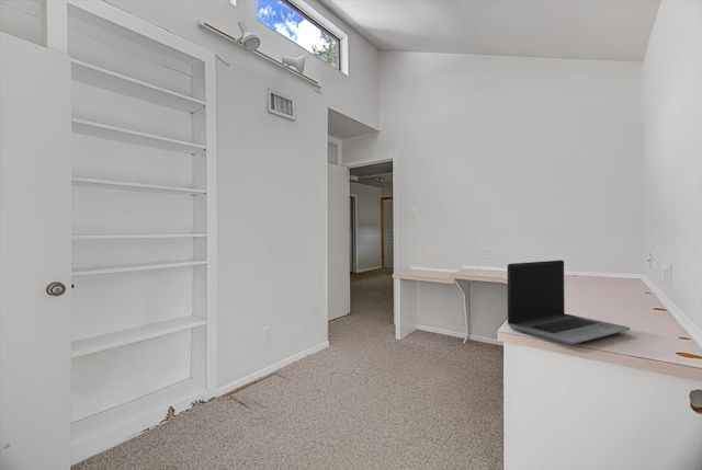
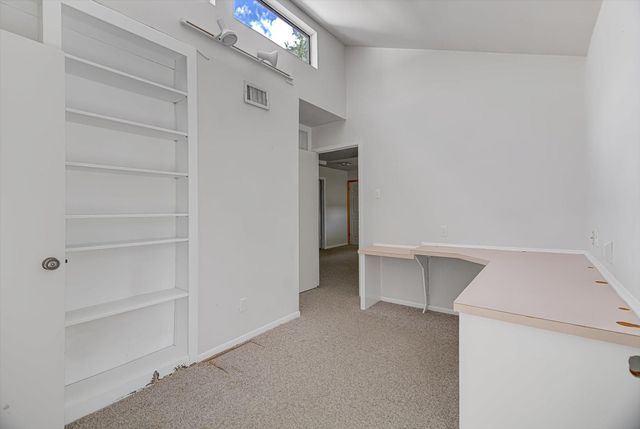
- laptop computer (563, 297)
